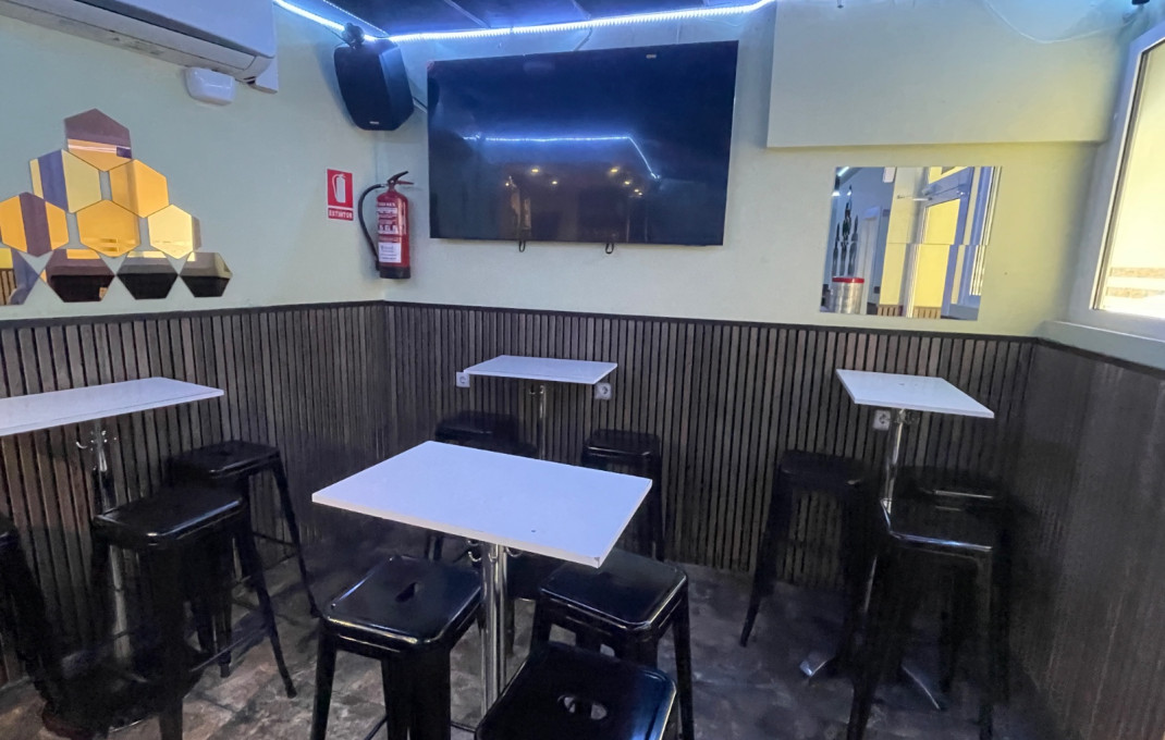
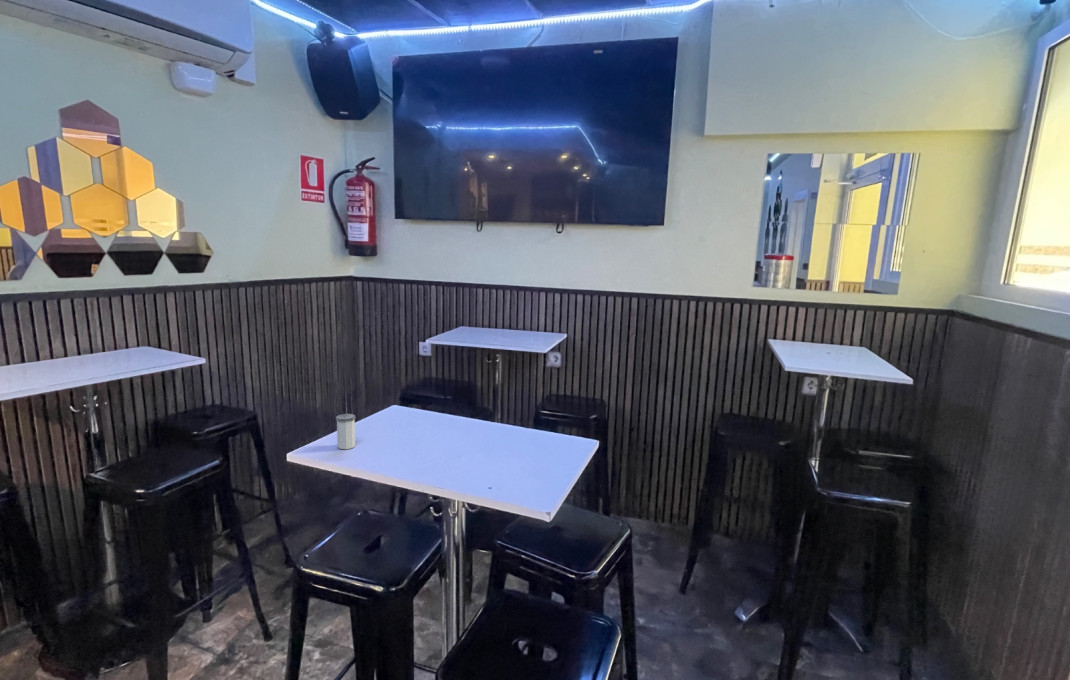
+ salt shaker (346, 431)
